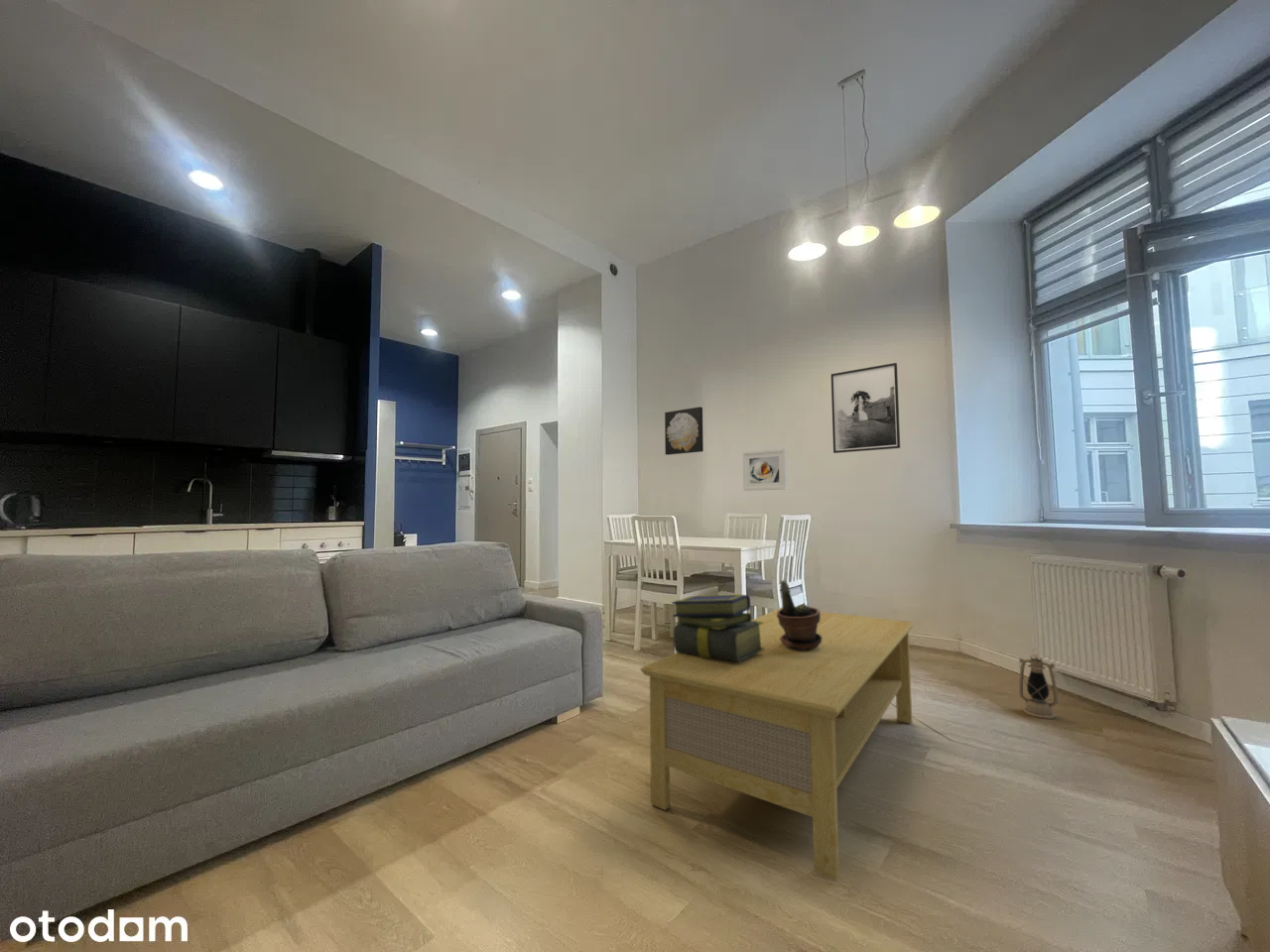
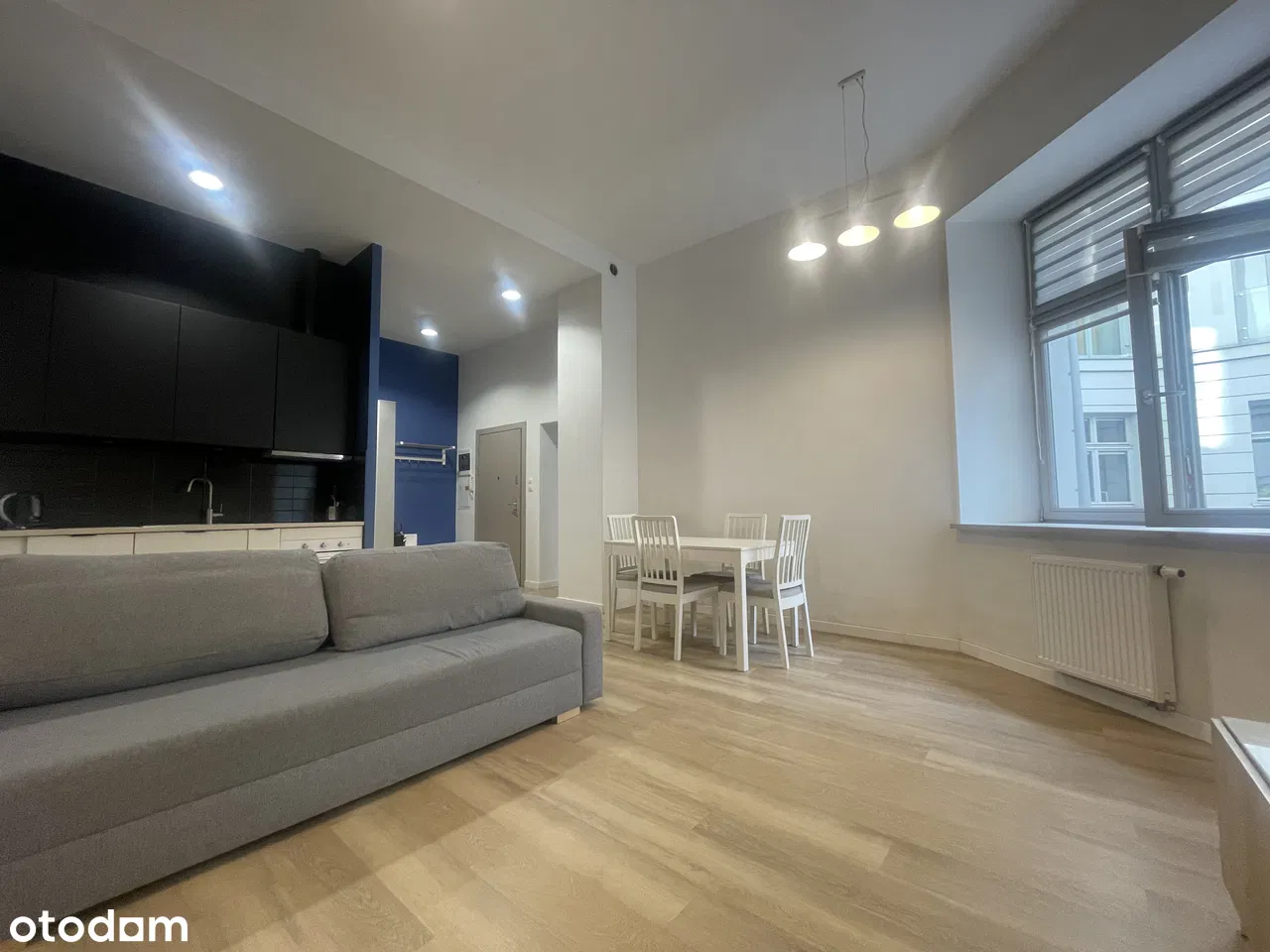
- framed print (863, 409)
- lantern (1037, 680)
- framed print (764, 470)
- potted plant (799, 613)
- coffee table (800, 698)
- wall art (684, 431)
- stack of books (713, 623)
